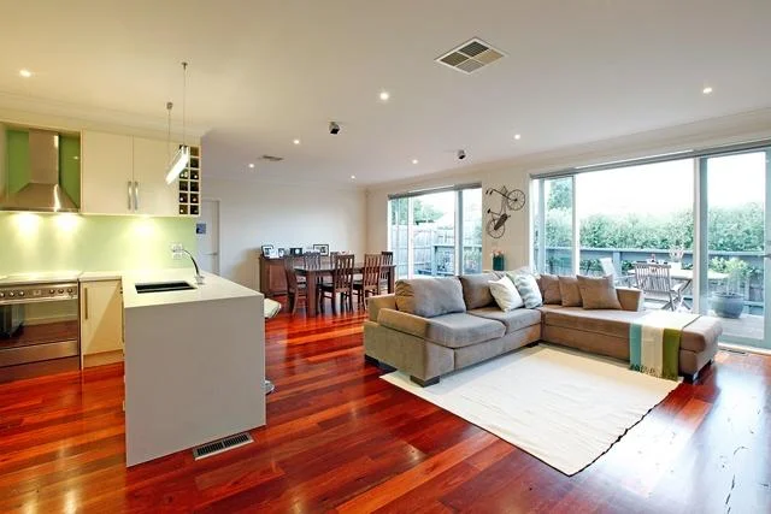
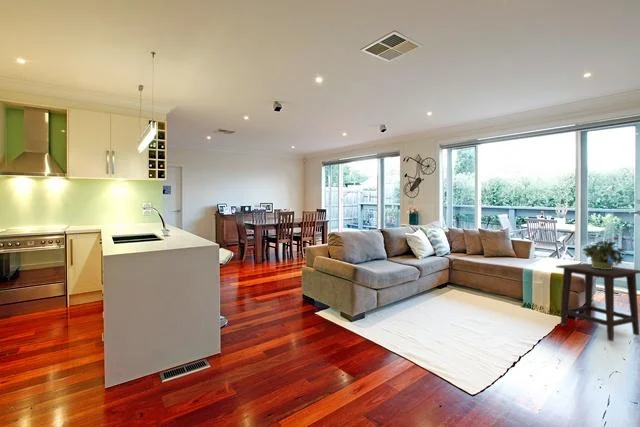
+ side table (591, 299)
+ potted plant (601, 252)
